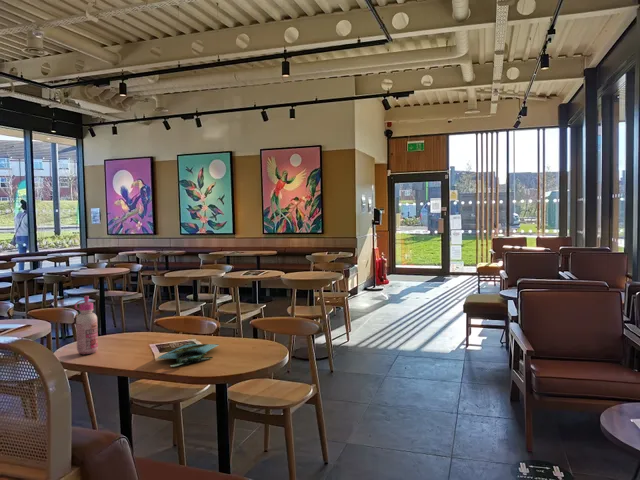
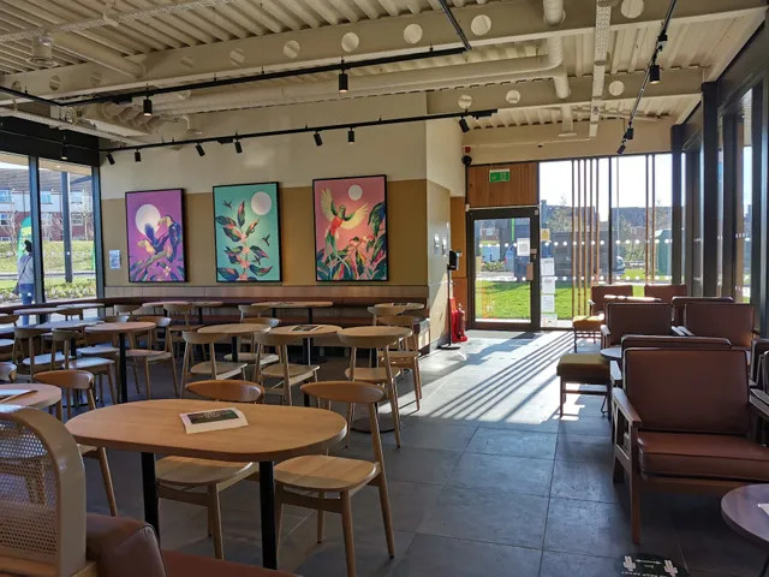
- platter (190, 353)
- glue bottle (86, 324)
